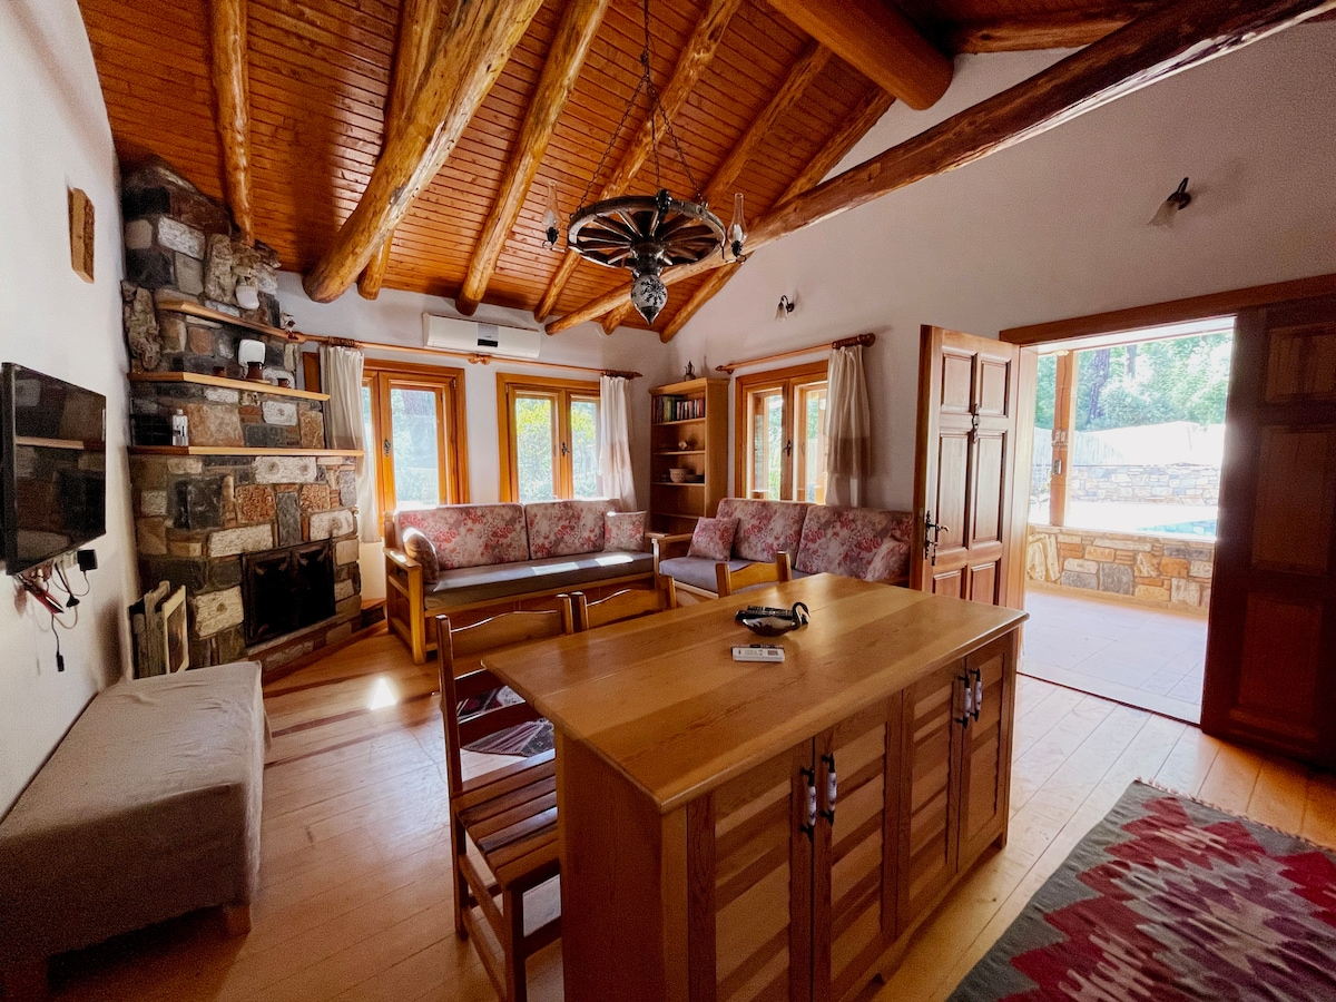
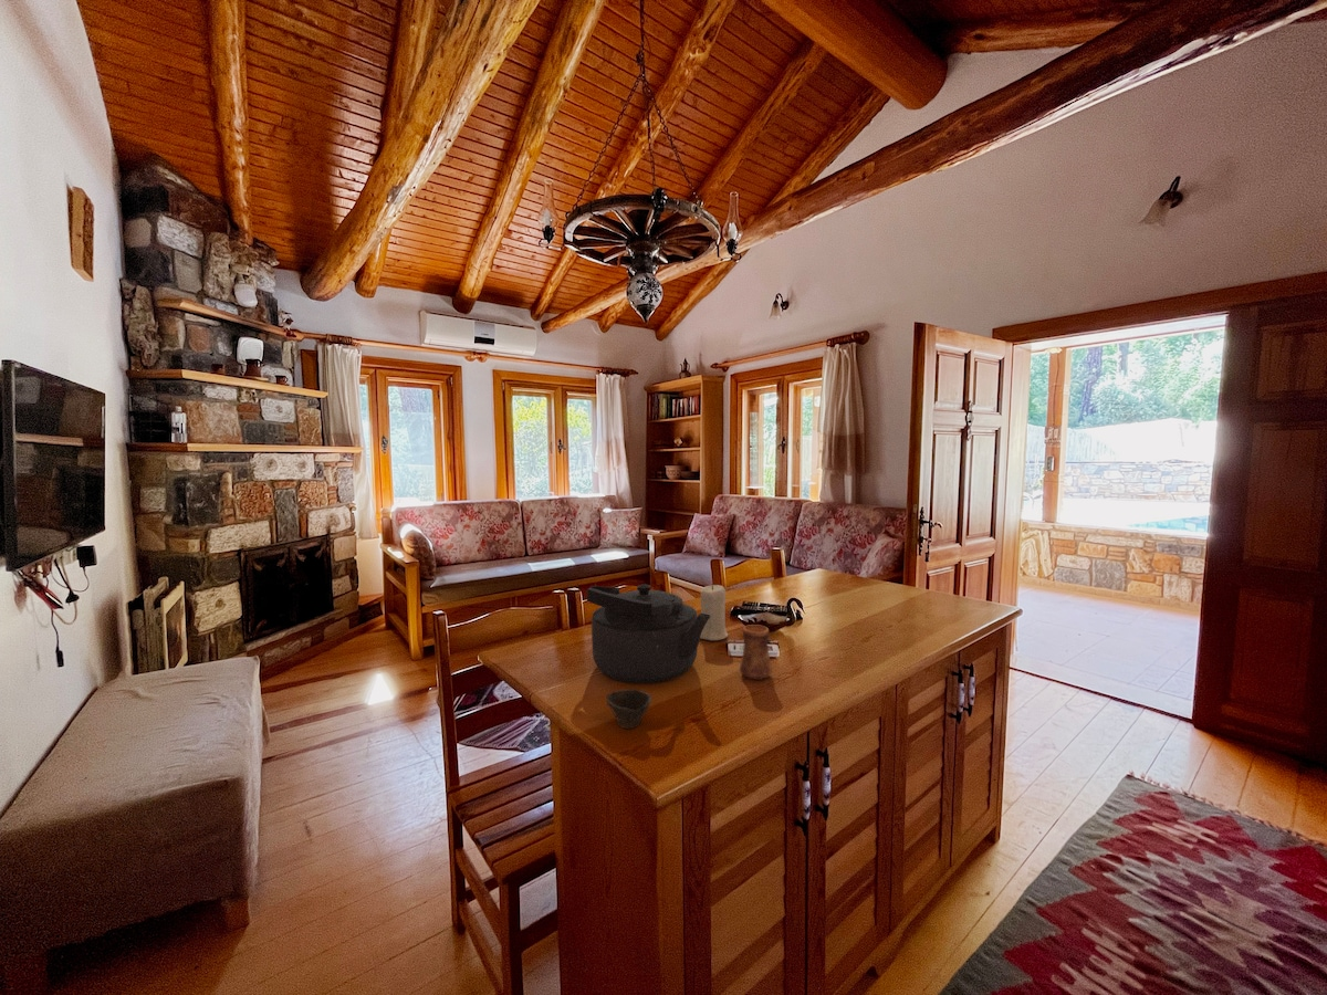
+ candle (712, 609)
+ cup (755, 651)
+ cup (627, 709)
+ kettle (646, 626)
